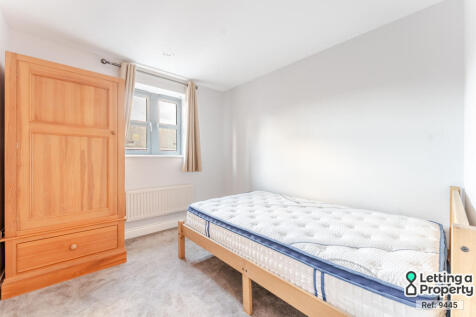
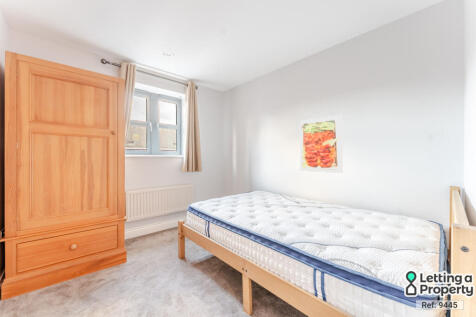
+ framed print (319, 145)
